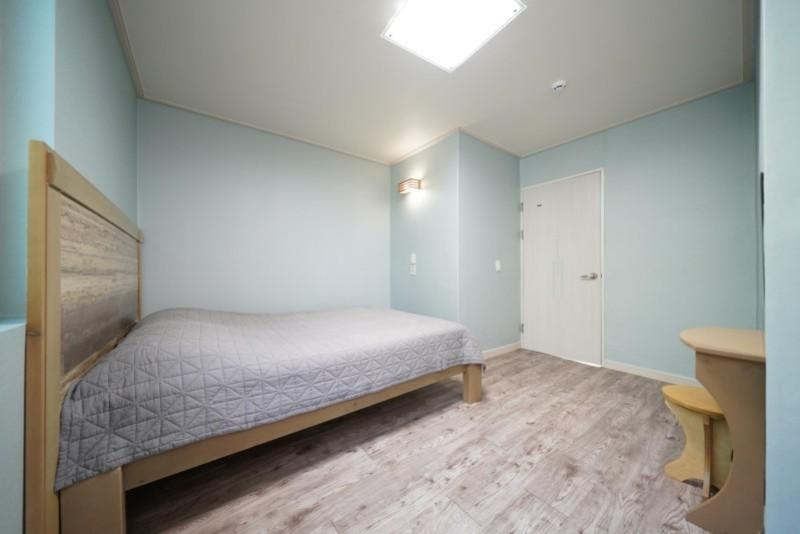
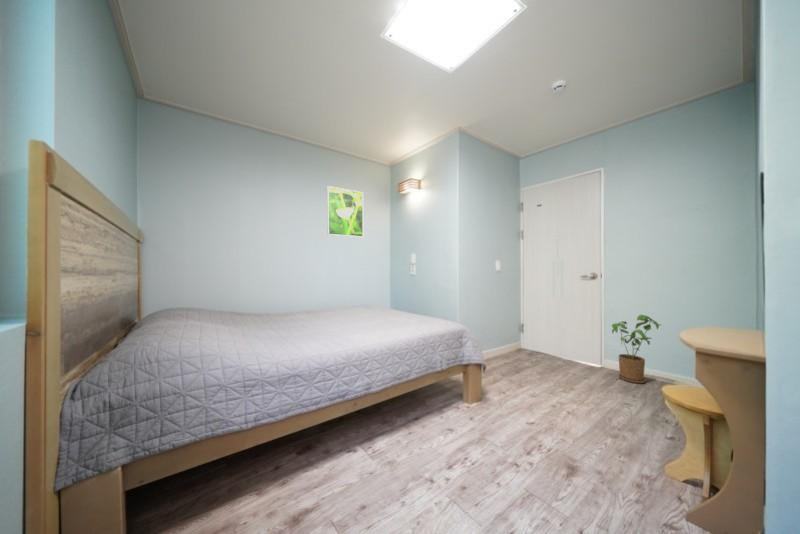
+ house plant (633, 348)
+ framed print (345, 212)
